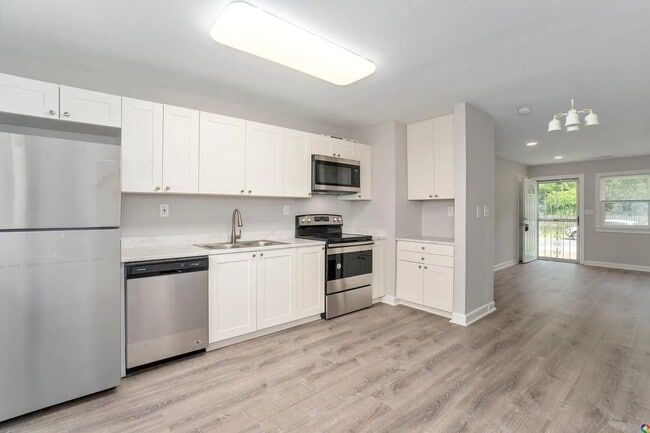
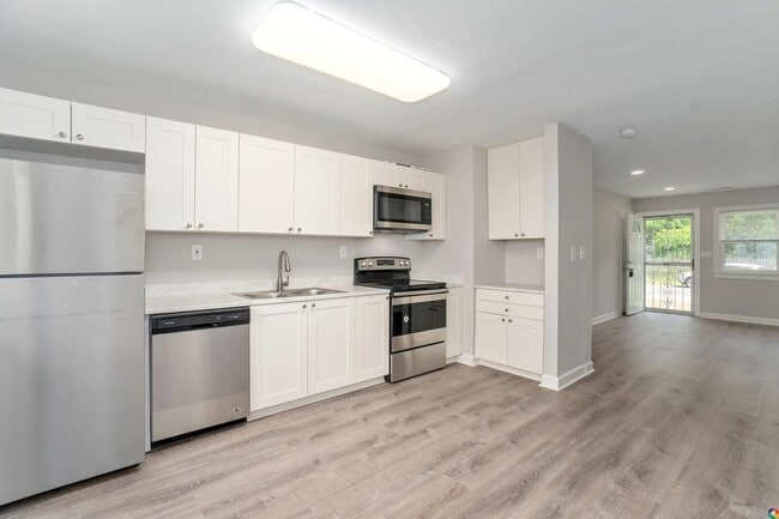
- ceiling light fixture (572, 114)
